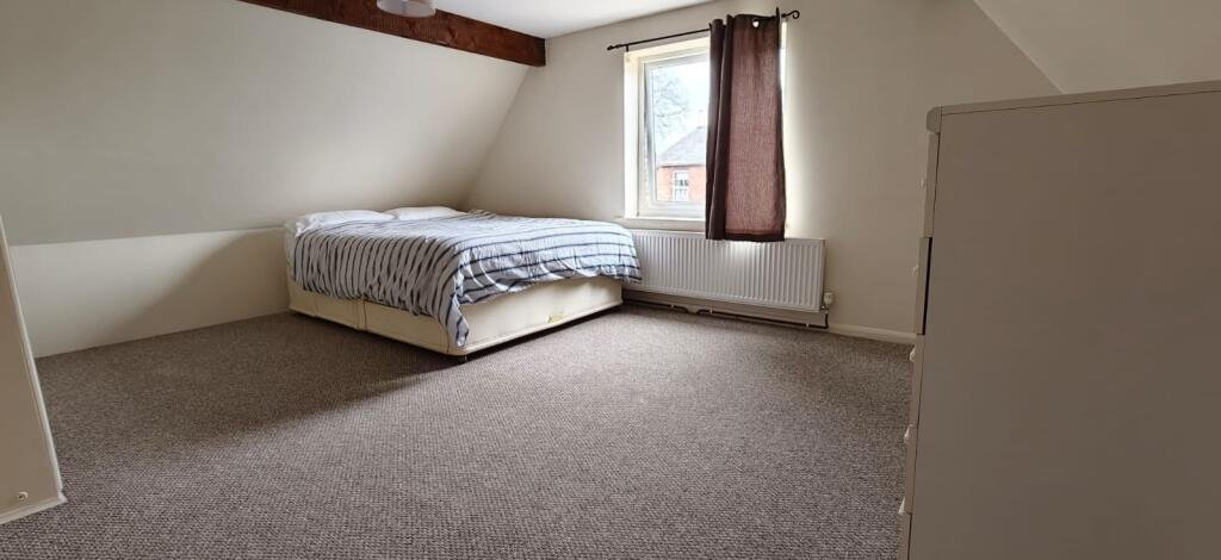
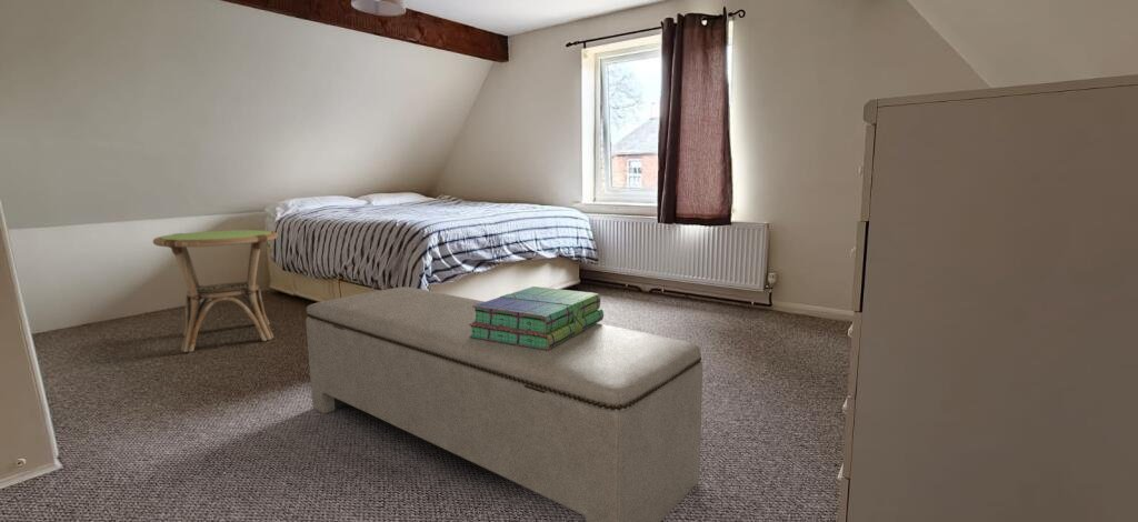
+ side table (223, 285)
+ stack of books (539, 313)
+ bench (476, 380)
